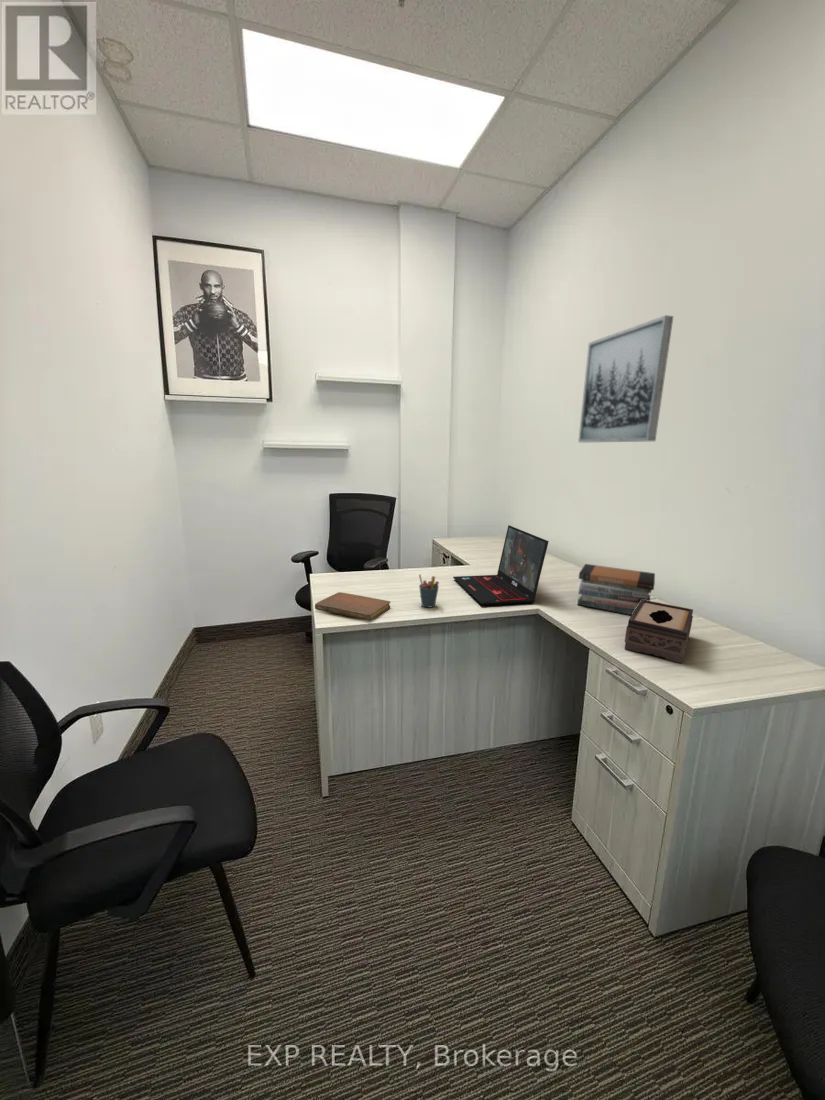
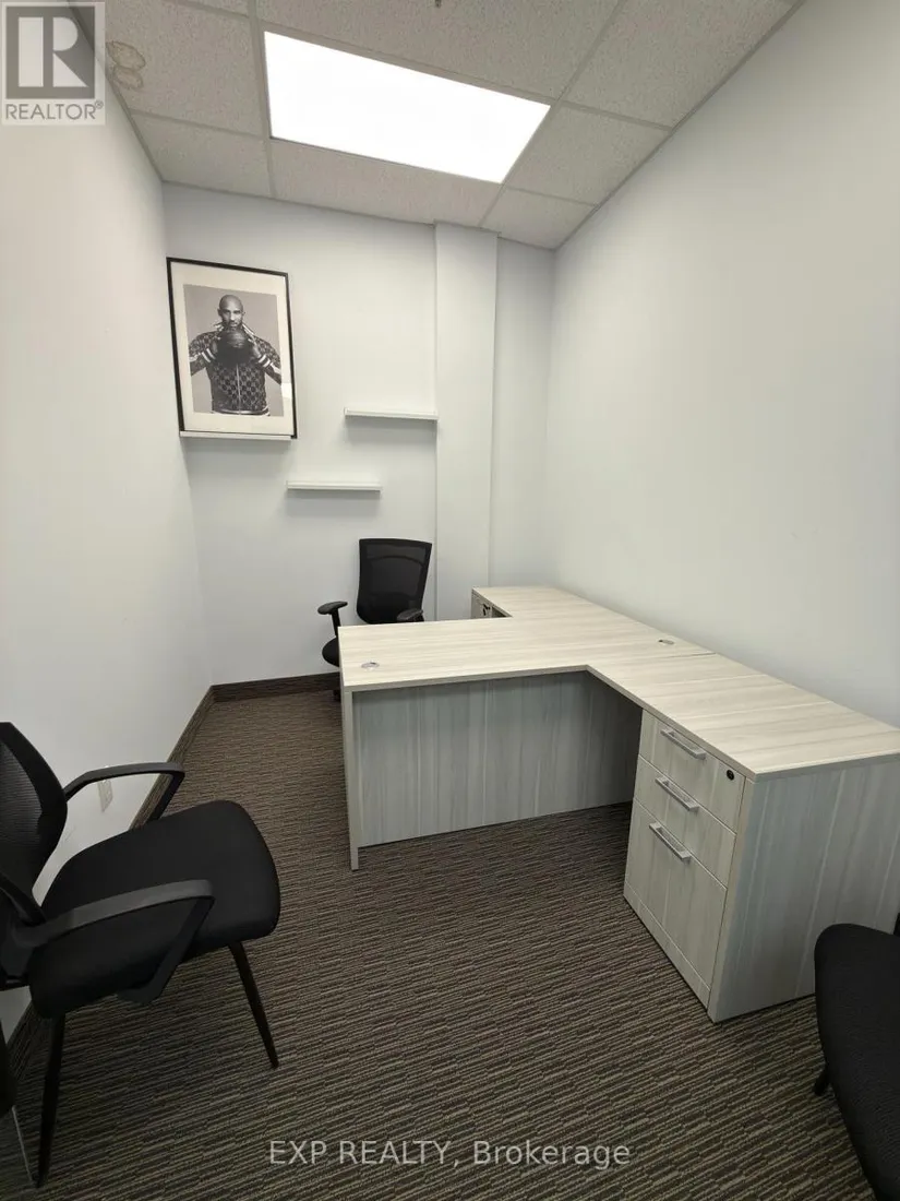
- notebook (353, 605)
- tissue box (659, 628)
- pen holder (428, 590)
- wall art (619, 387)
- book stack (614, 589)
- laptop (499, 564)
